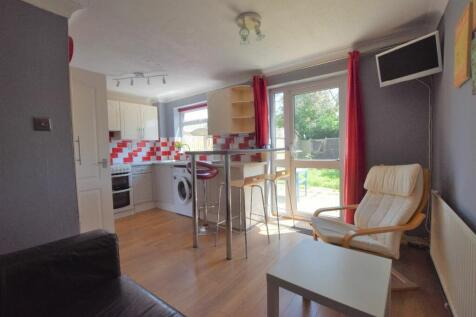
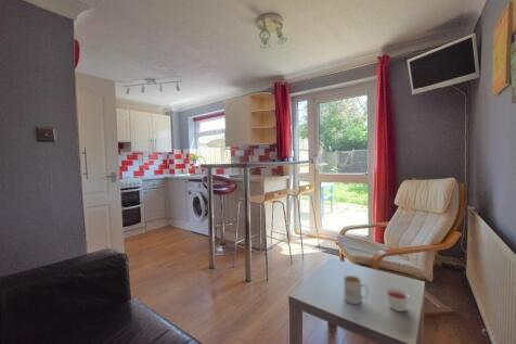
+ candle (397, 300)
+ mug (356, 290)
